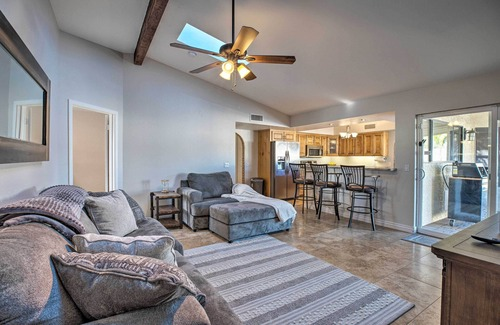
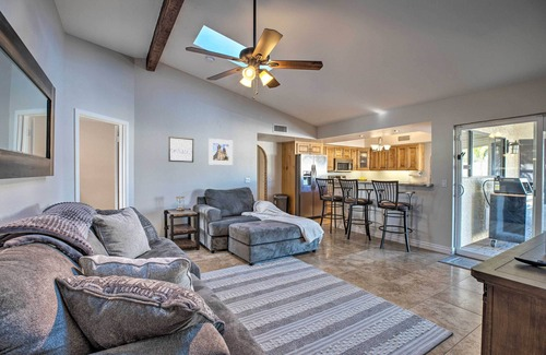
+ wall art (181, 150)
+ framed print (221, 152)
